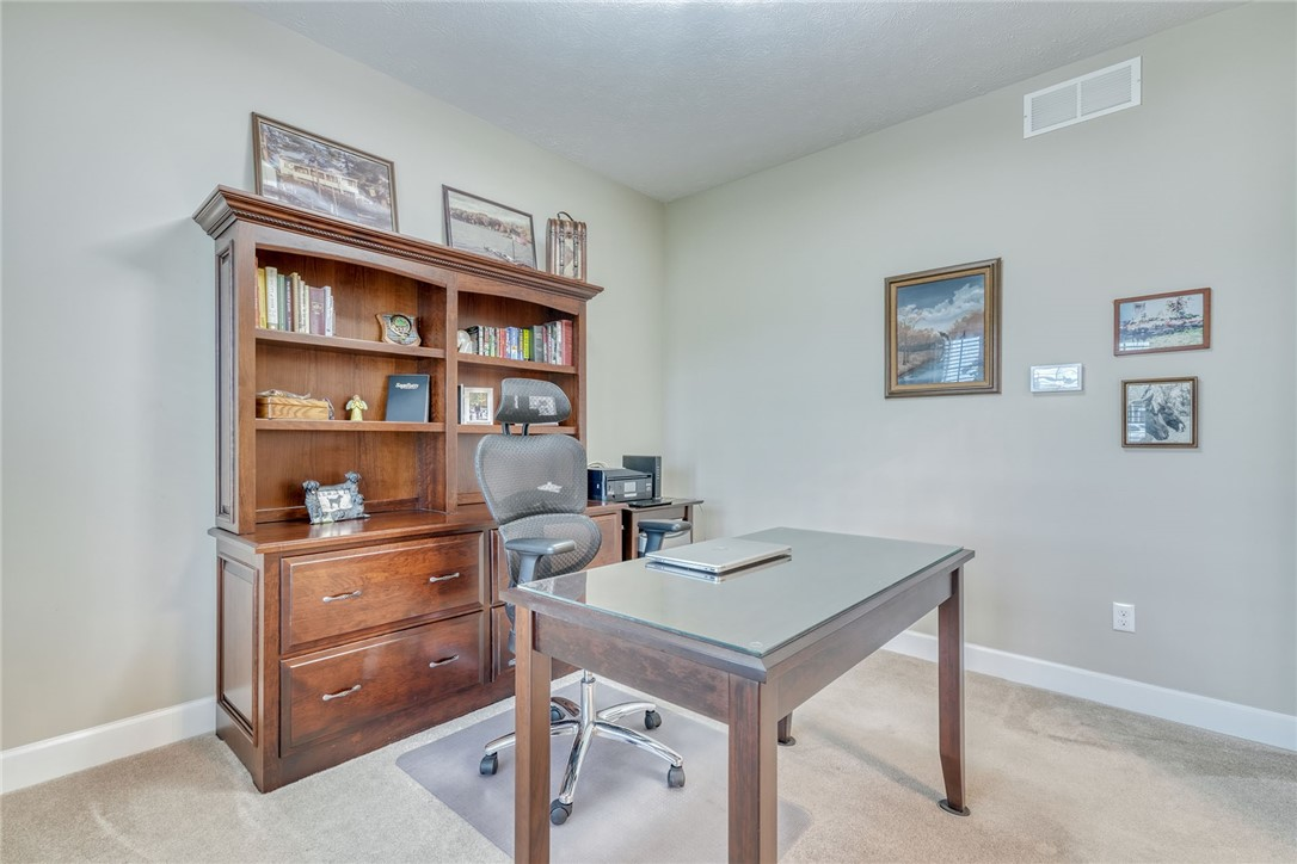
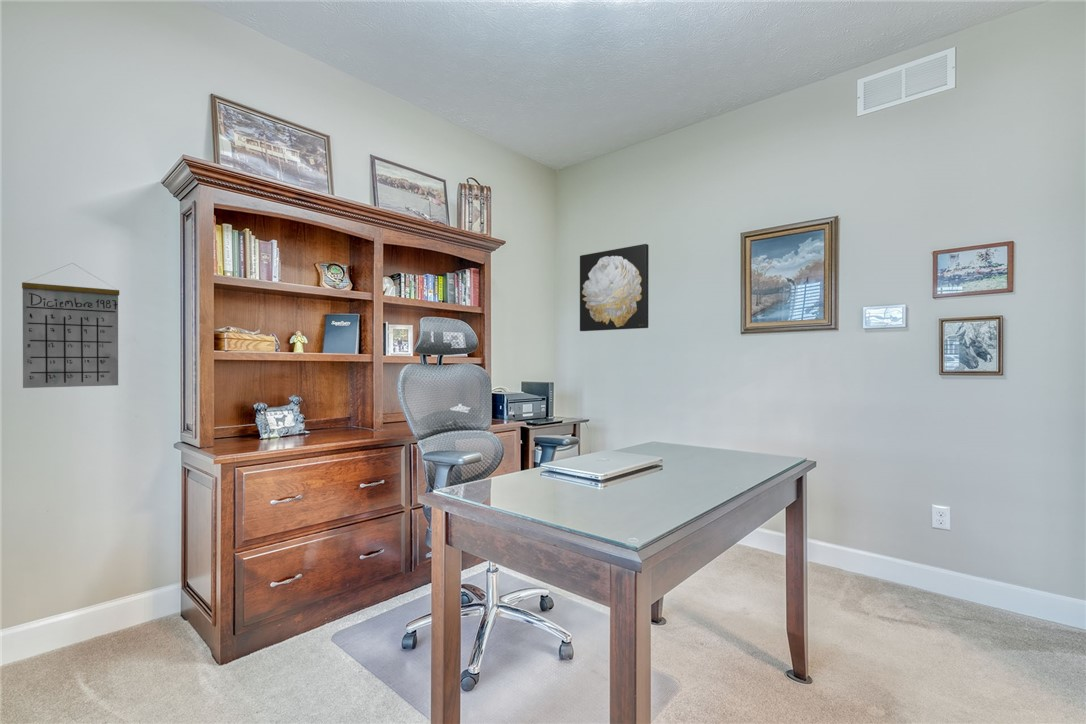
+ calendar (73, 324)
+ wall art (612, 290)
